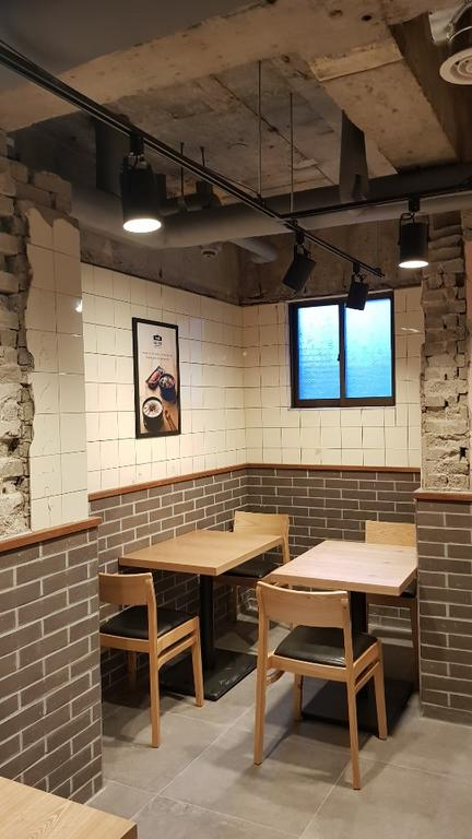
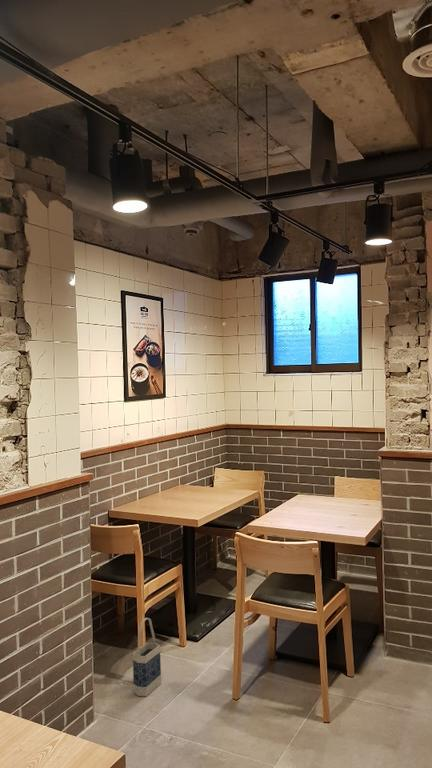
+ bag (146, 653)
